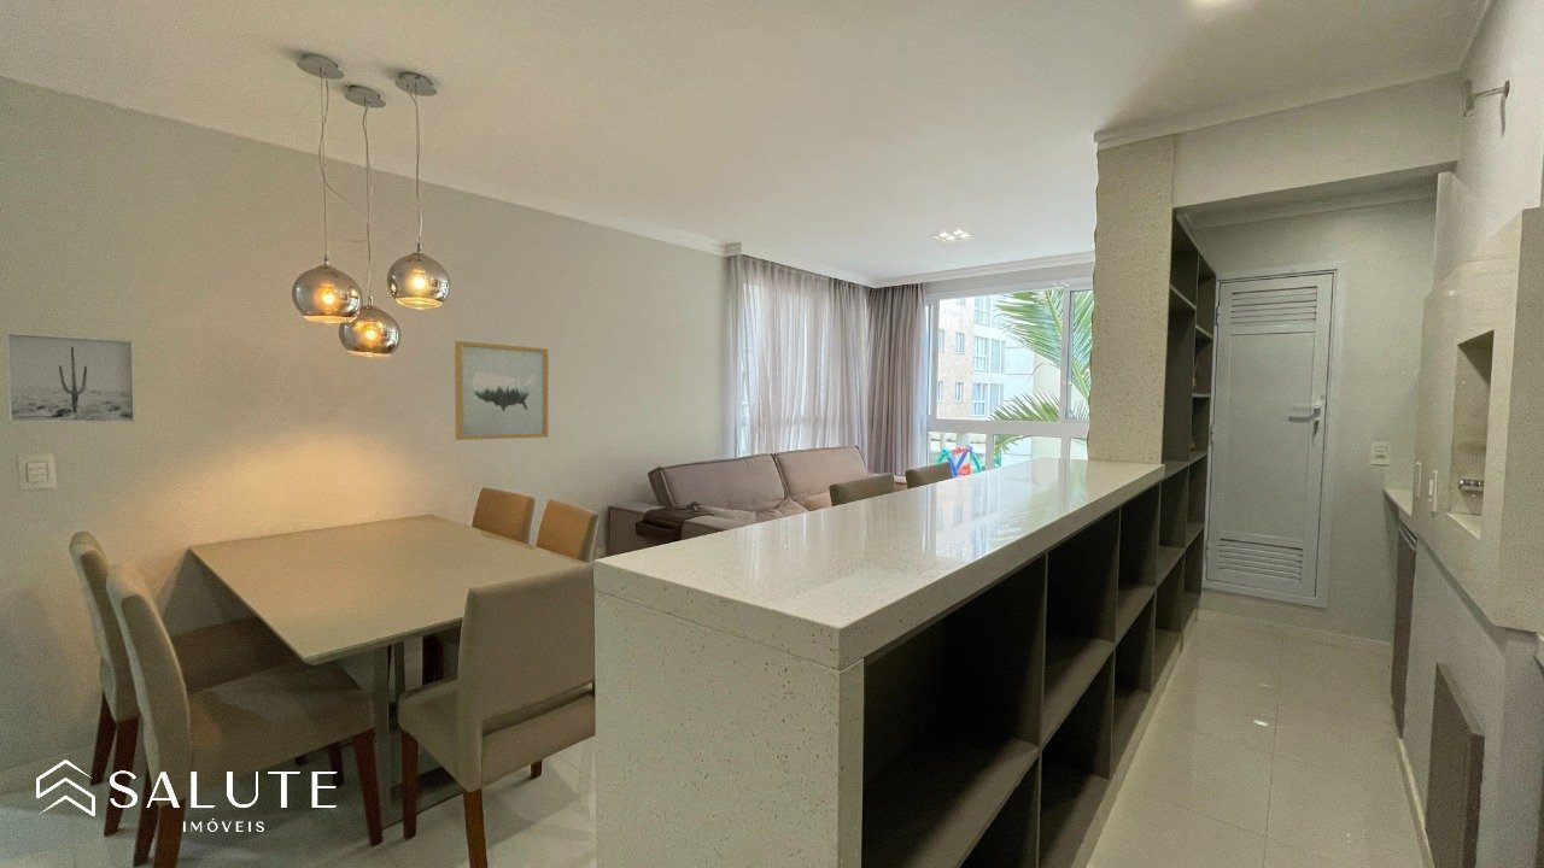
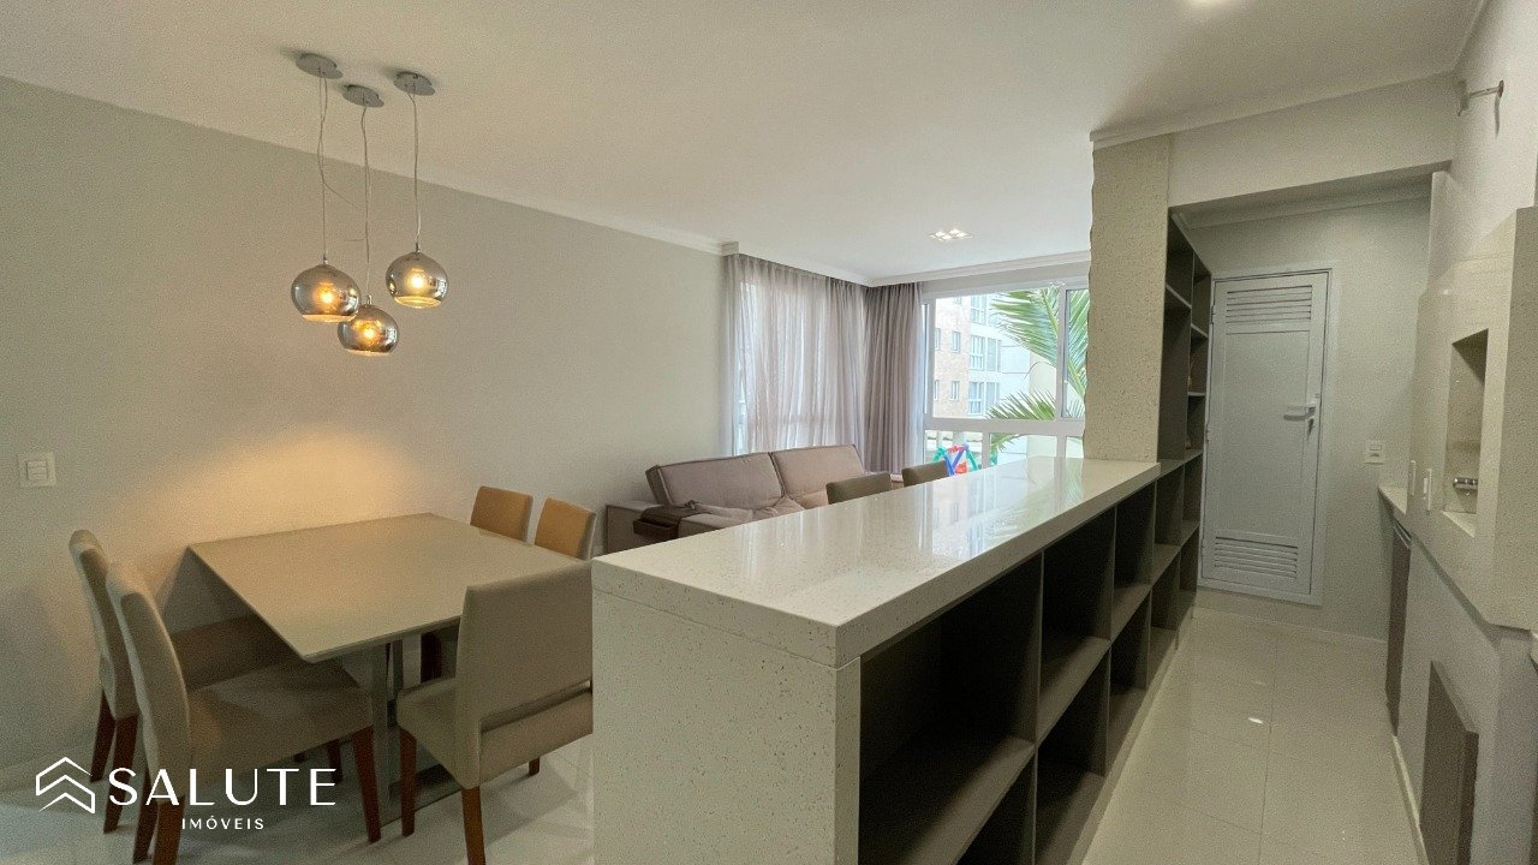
- wall art (503, 392)
- wall art (74, 379)
